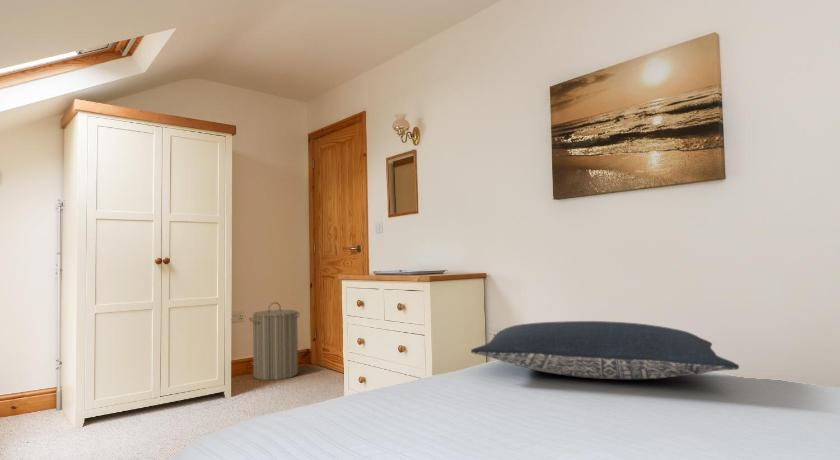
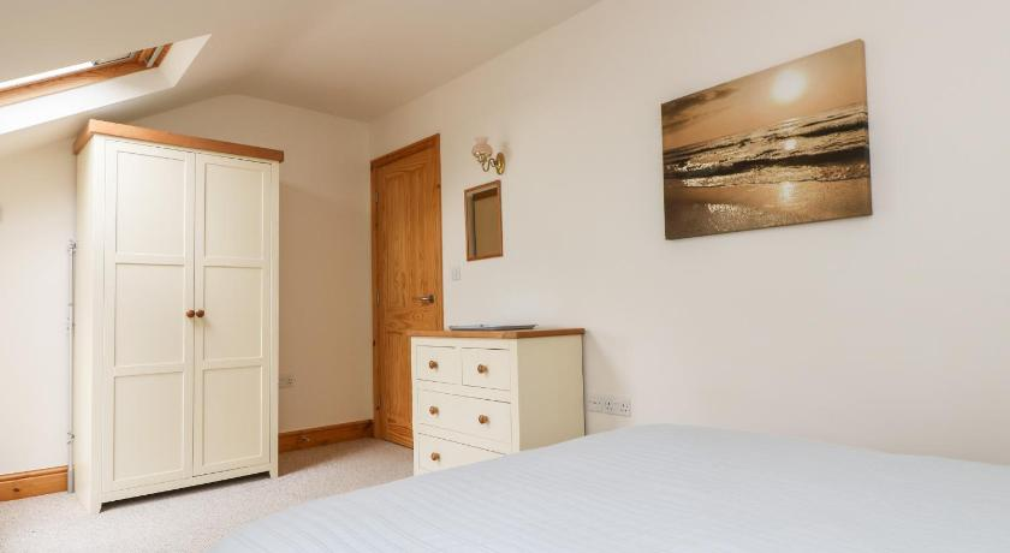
- pillow (595, 347)
- laundry hamper (275, 338)
